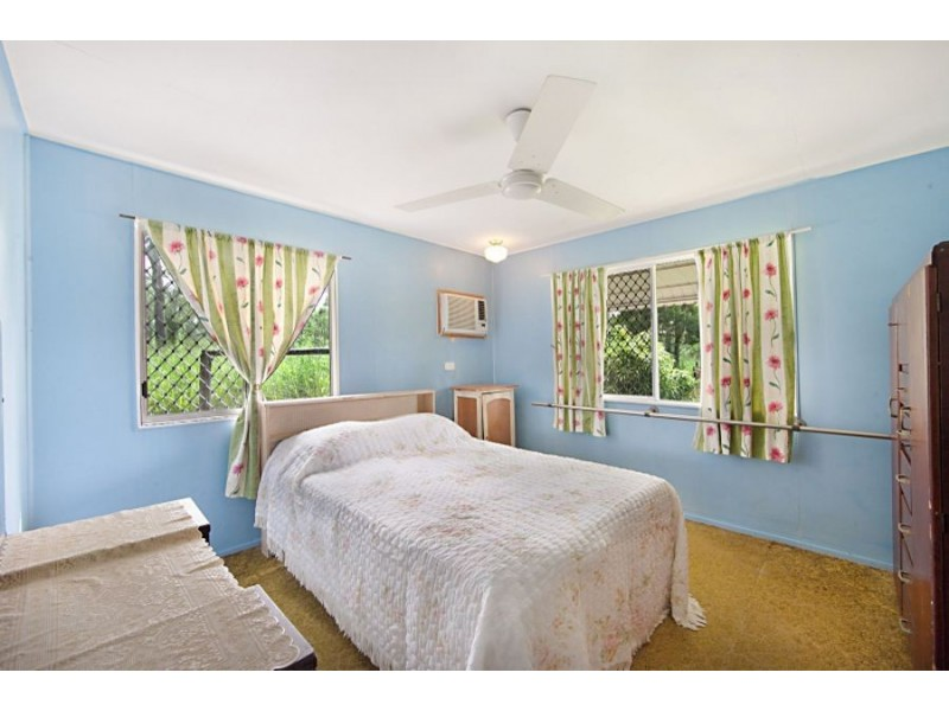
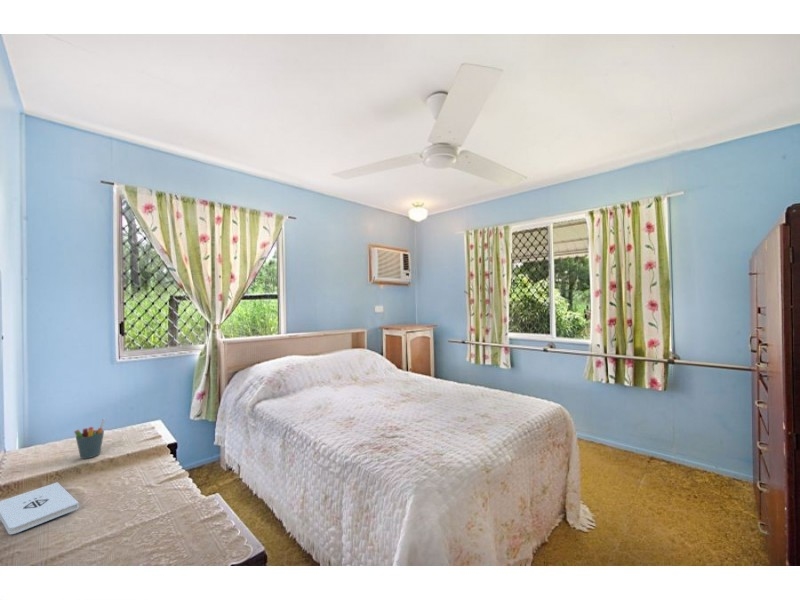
+ pen holder (90, 438)
+ notepad (36, 505)
